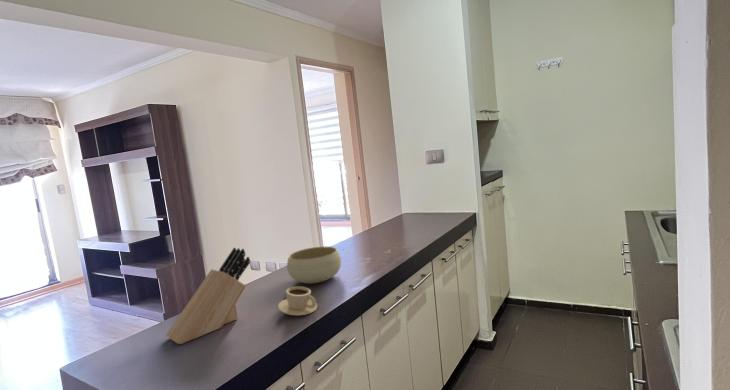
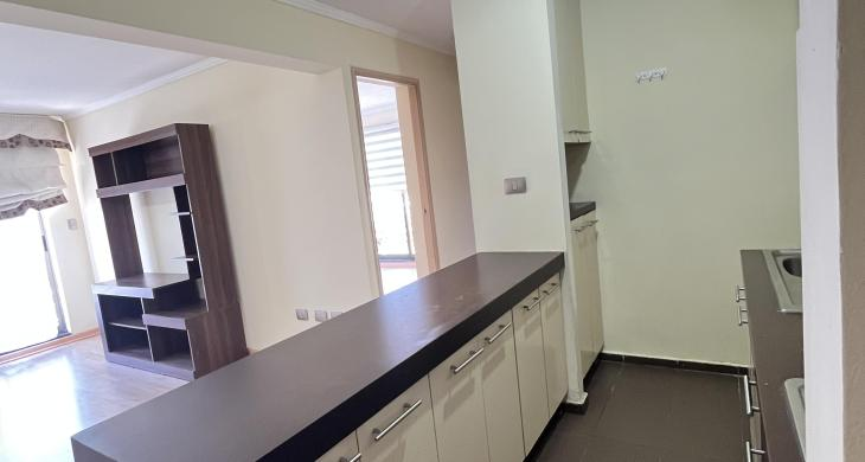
- cup (298, 299)
- knife block (211, 290)
- bowl (314, 265)
